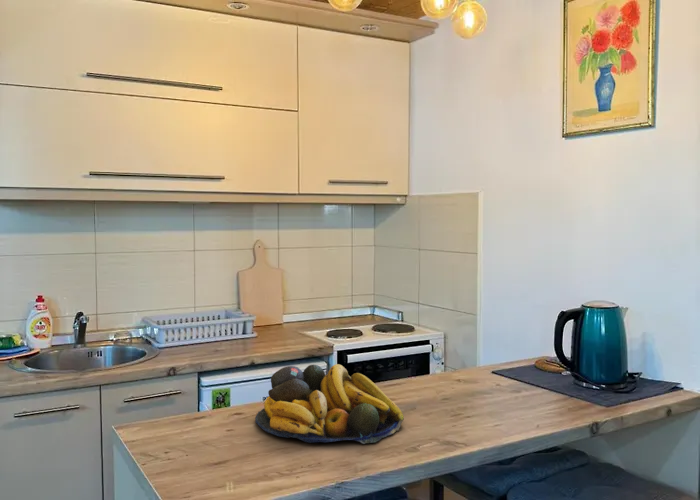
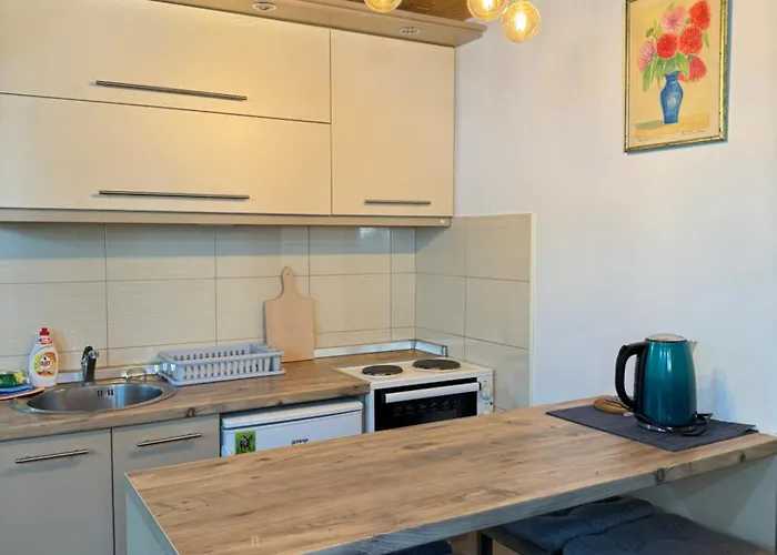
- fruit bowl (328, 393)
